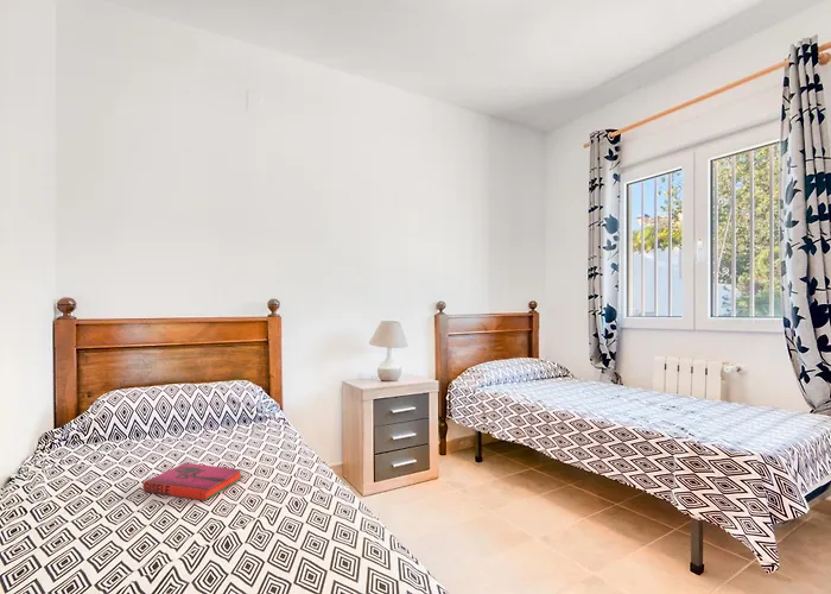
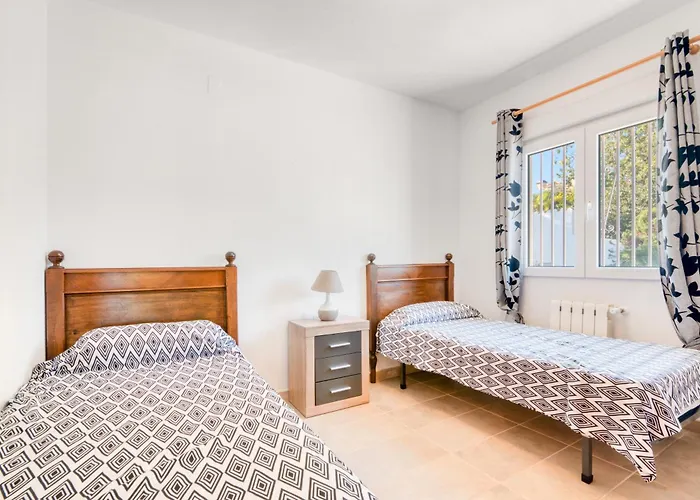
- hardback book (194, 480)
